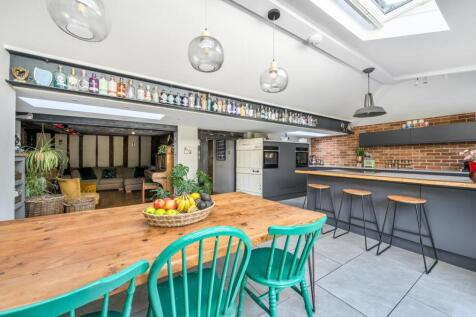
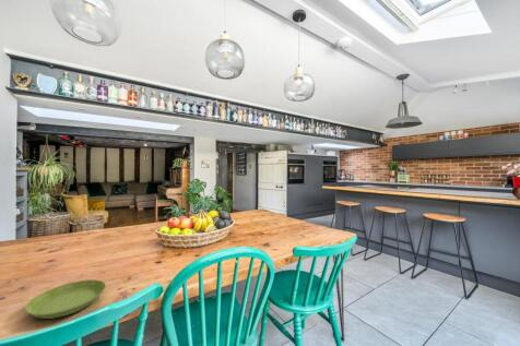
+ saucer (69, 298)
